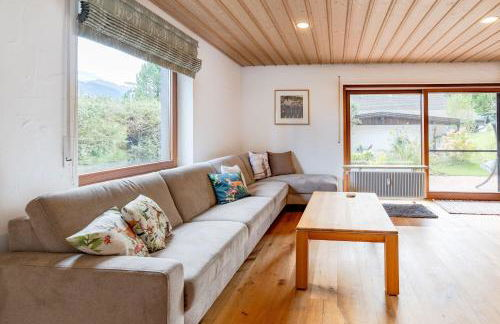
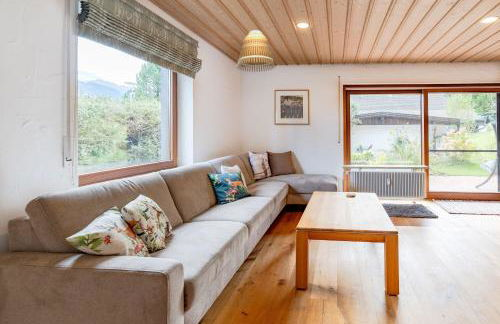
+ lamp shade (256, 49)
